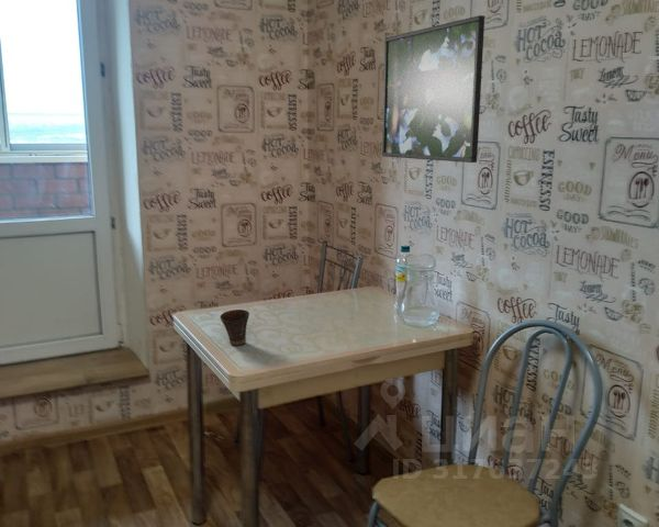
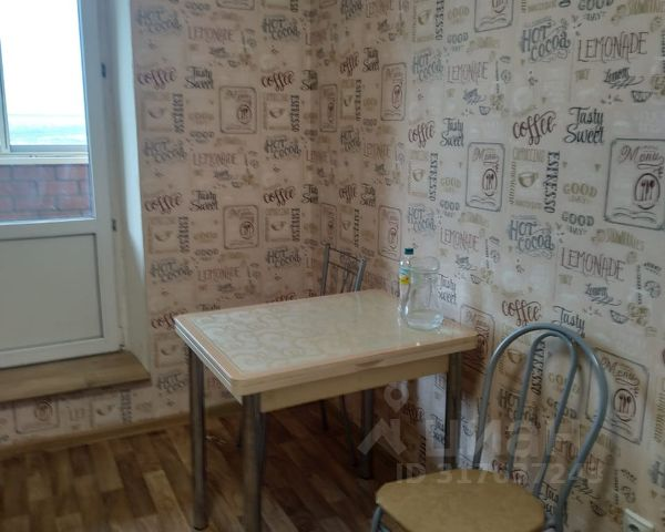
- cup (235, 328)
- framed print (426, 94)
